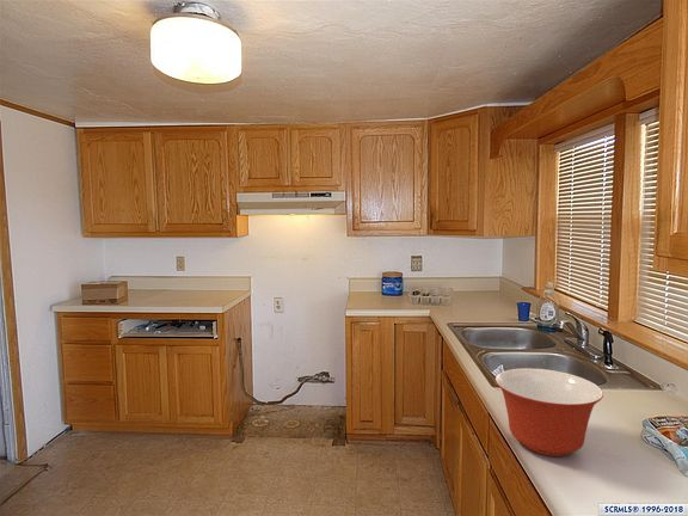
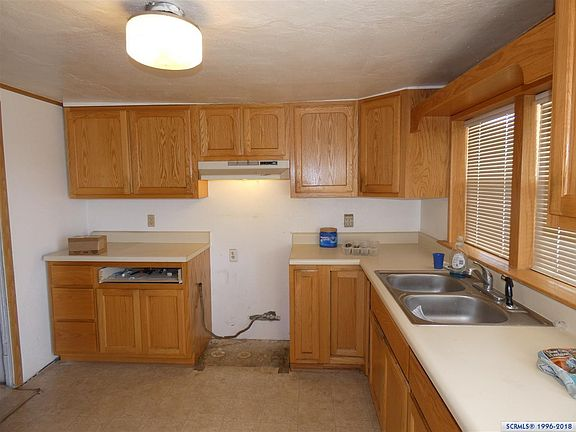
- mixing bowl (545, 413)
